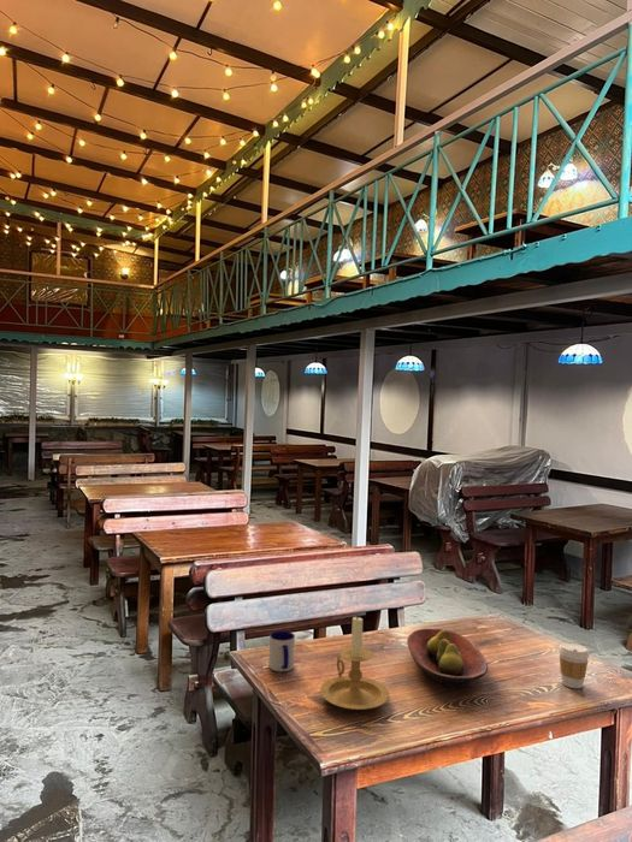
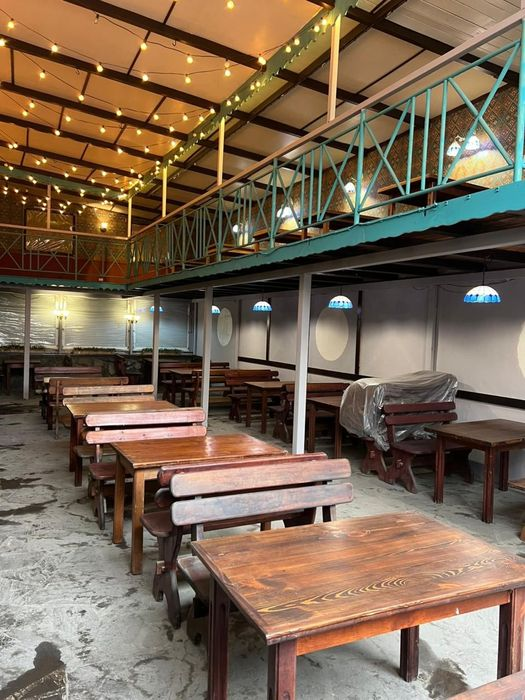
- mug (282, 652)
- fruit bowl (445, 652)
- candle holder (355, 657)
- coffee cup (573, 664)
